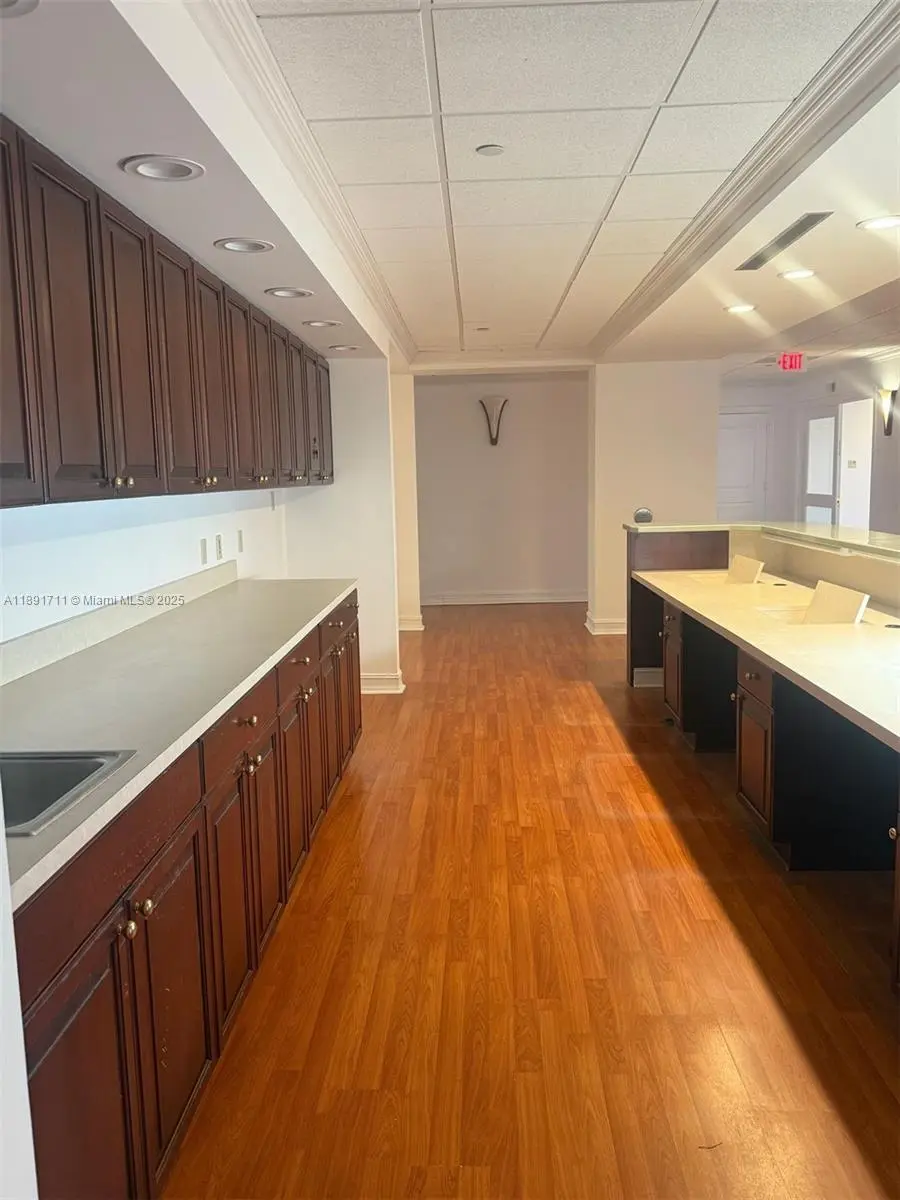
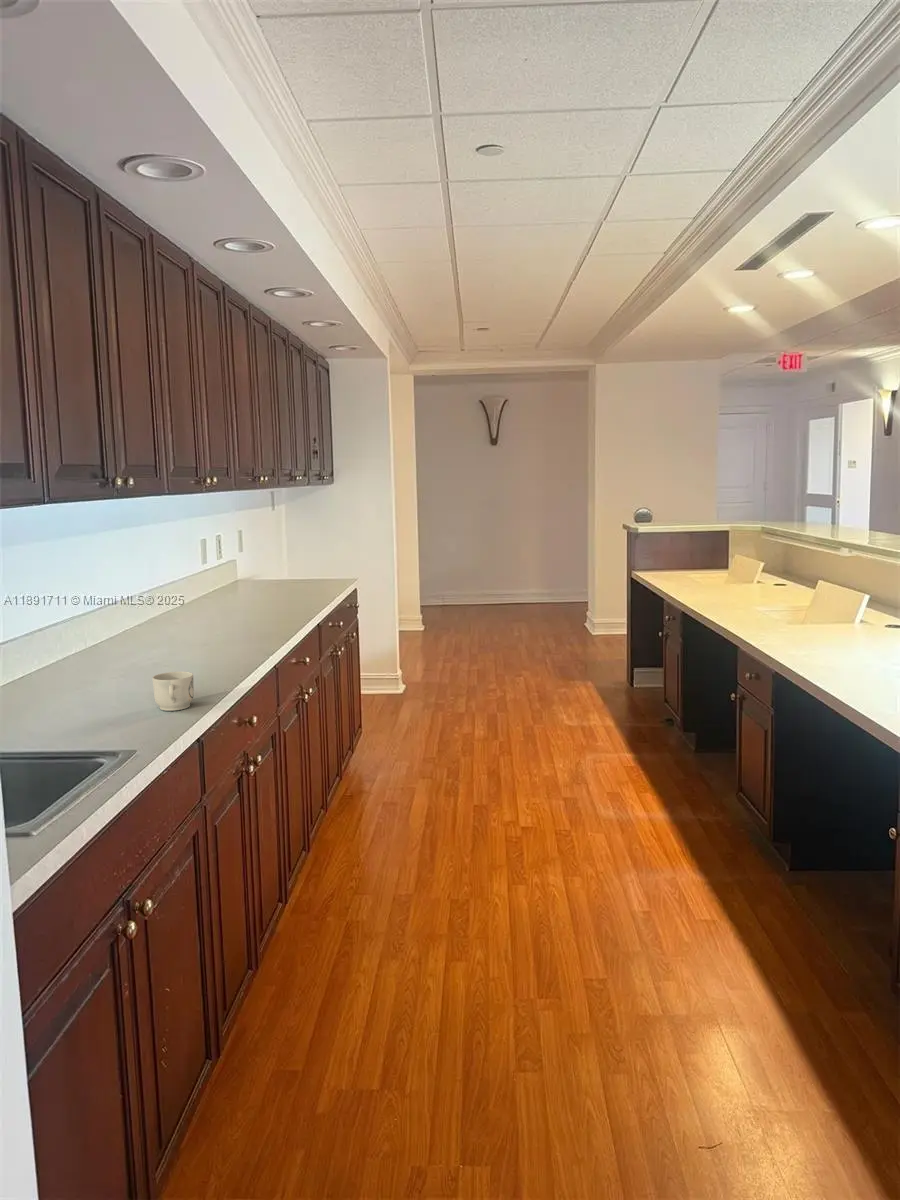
+ mug (173, 692)
